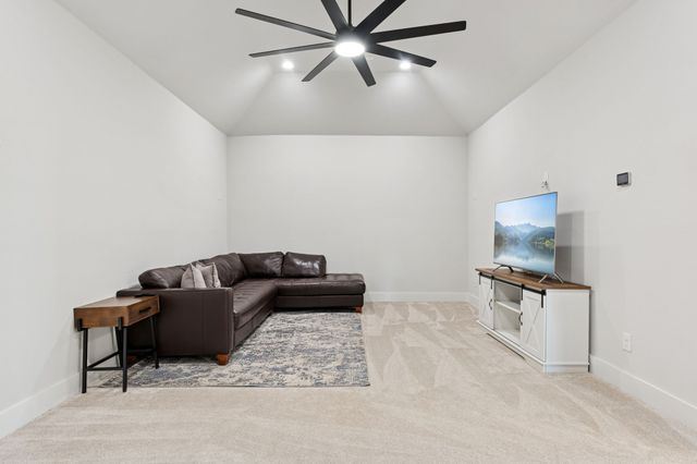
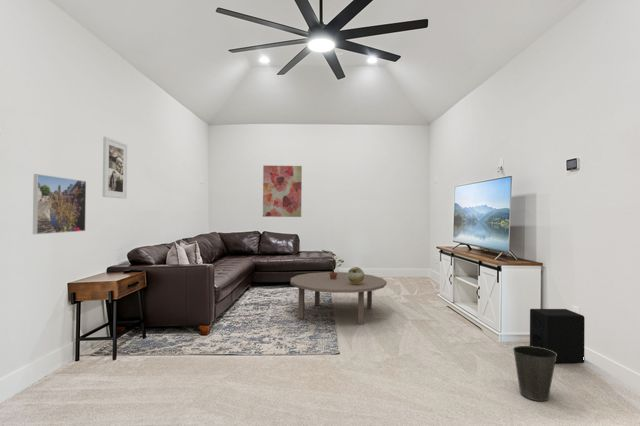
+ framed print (61, 205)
+ speaker (557, 335)
+ coffee table (337, 292)
+ wall art (282, 191)
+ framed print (115, 169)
+ waste basket (534, 373)
+ decorative sphere (355, 275)
+ potted plant (332, 264)
